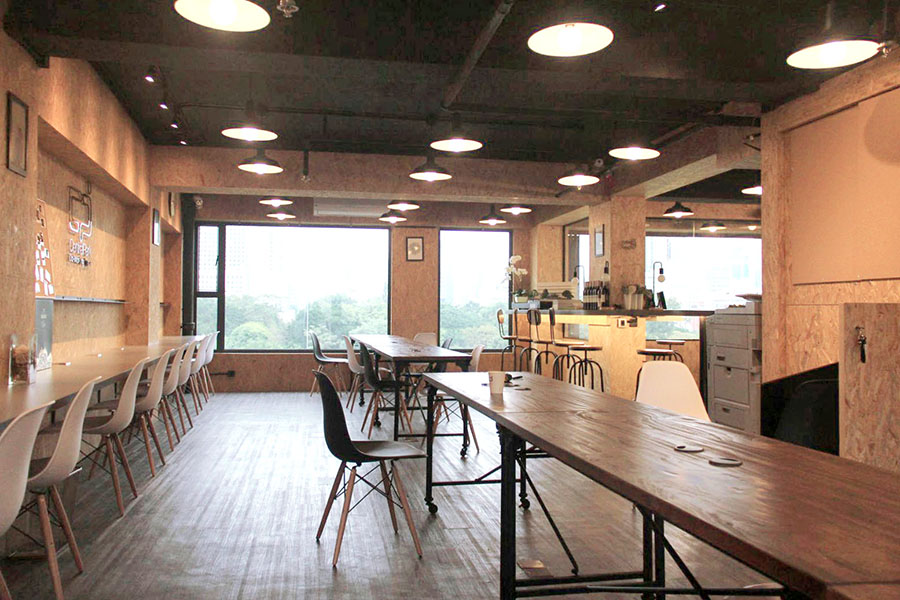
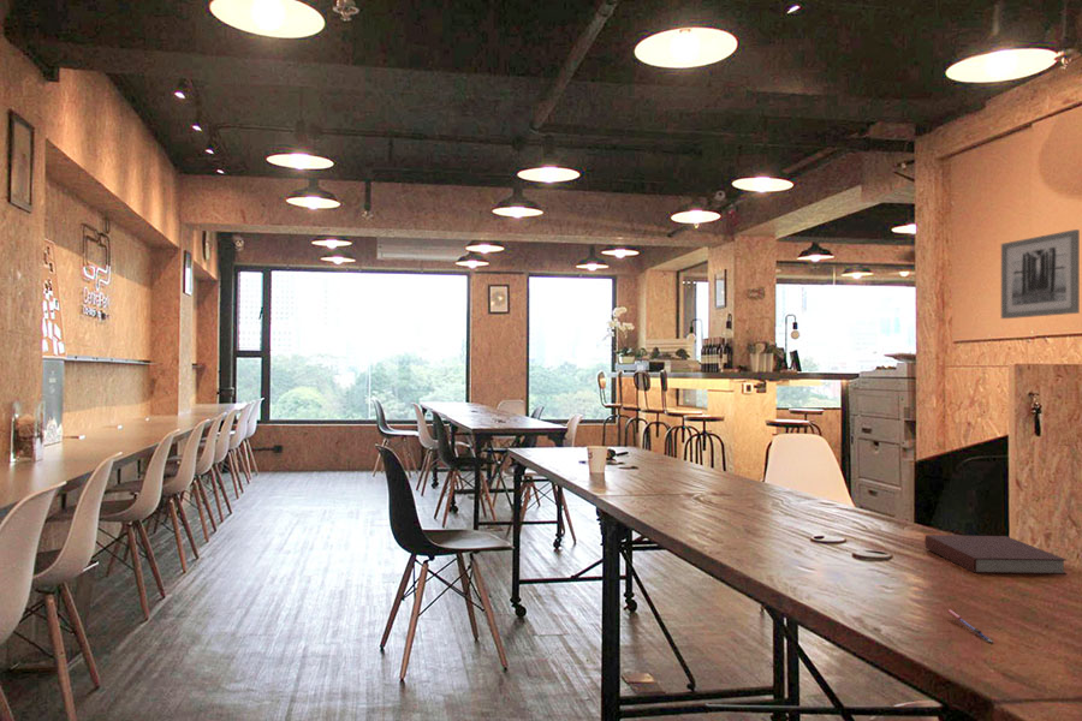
+ notebook (991, 553)
+ pen (969, 625)
+ wall art (1038, 276)
